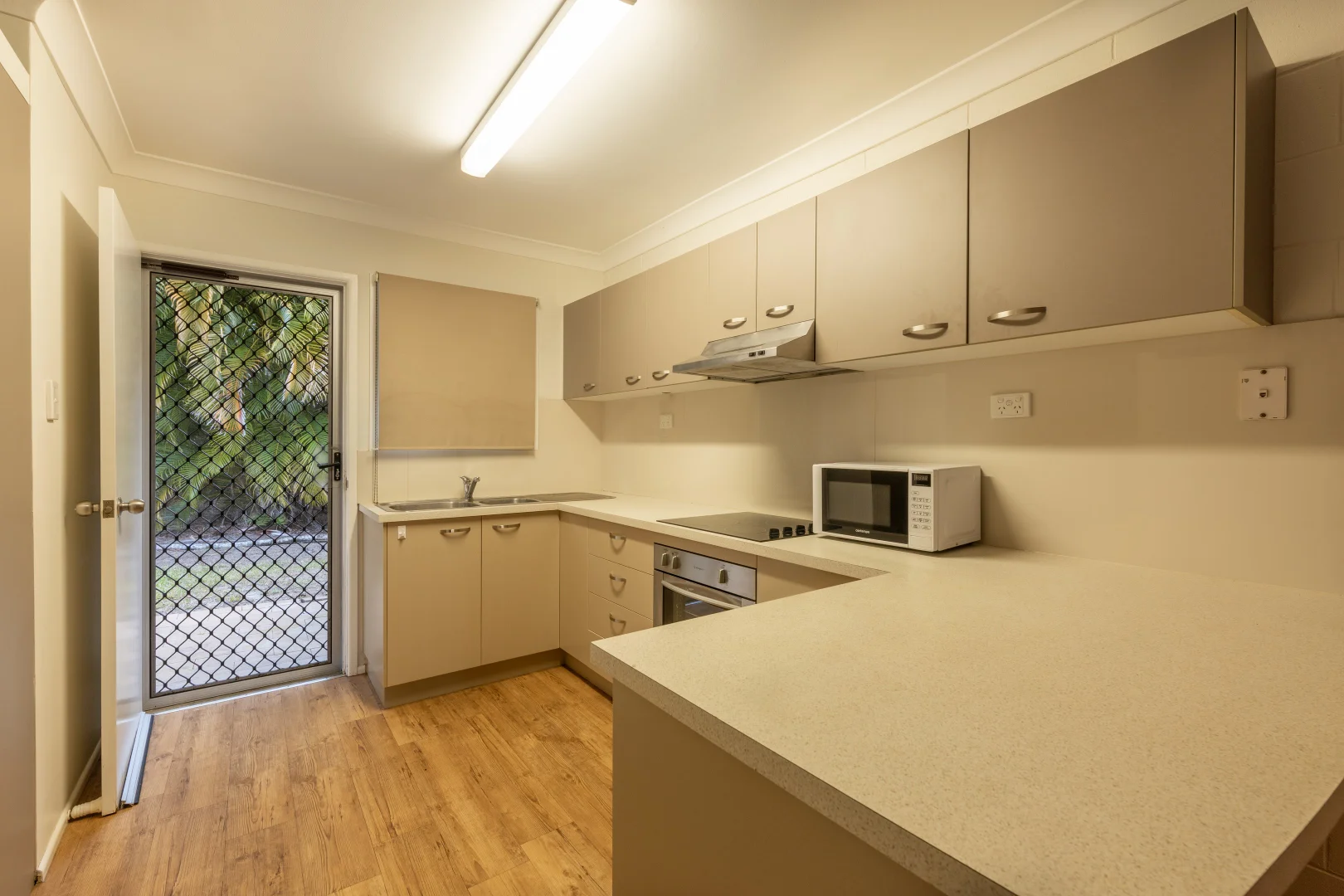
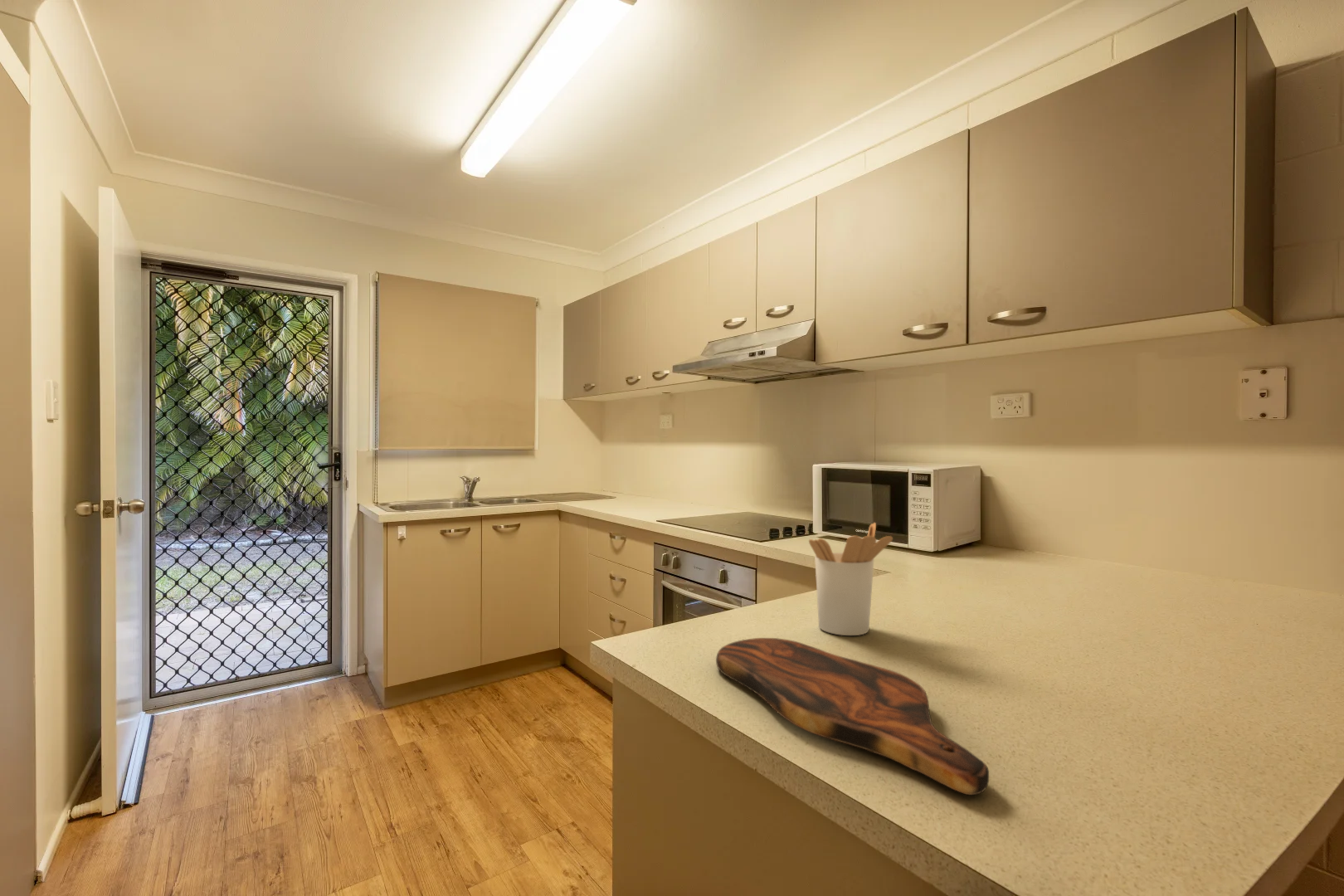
+ cutting board (841, 694)
+ utensil holder (851, 578)
